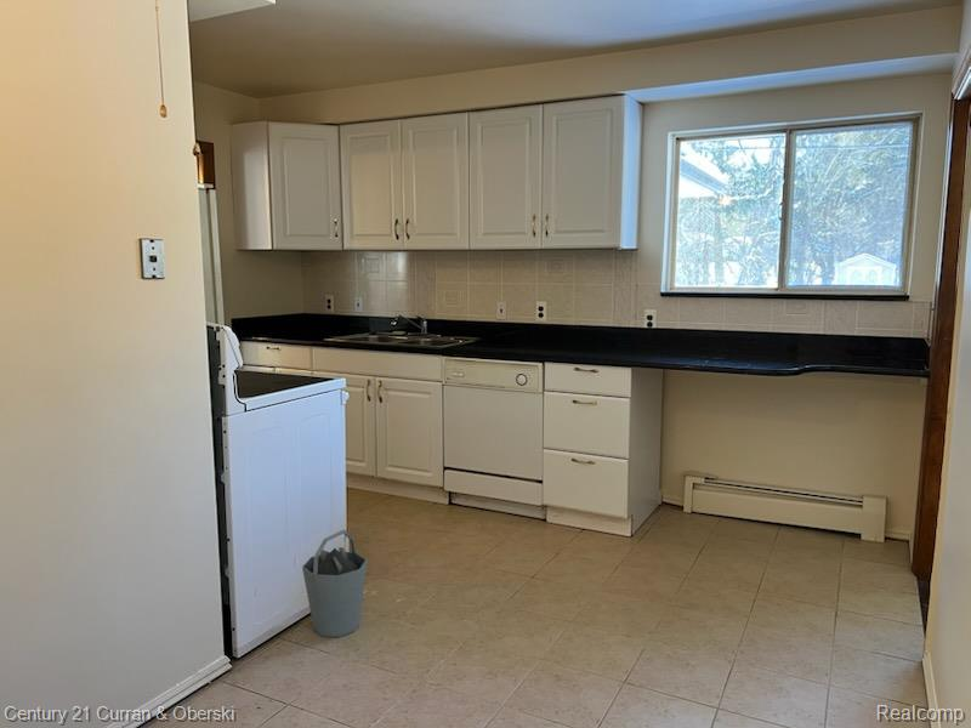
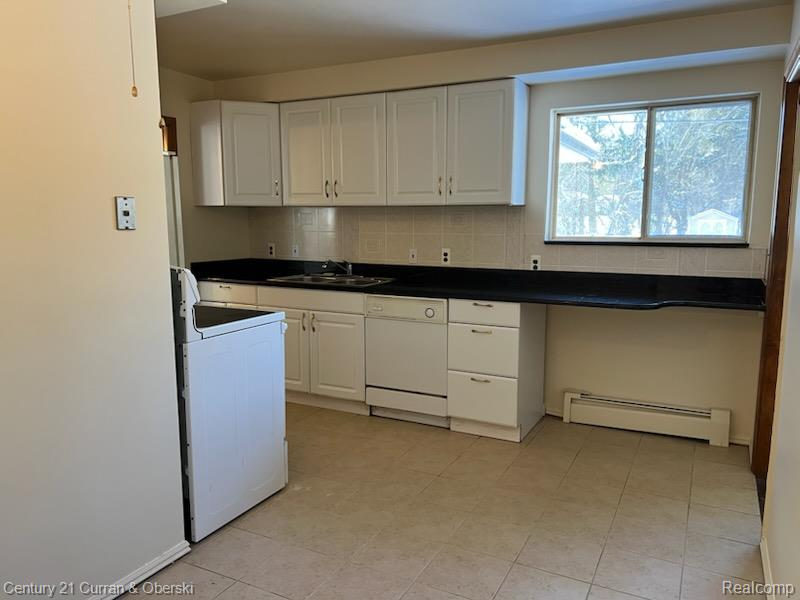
- trash bin (335, 580)
